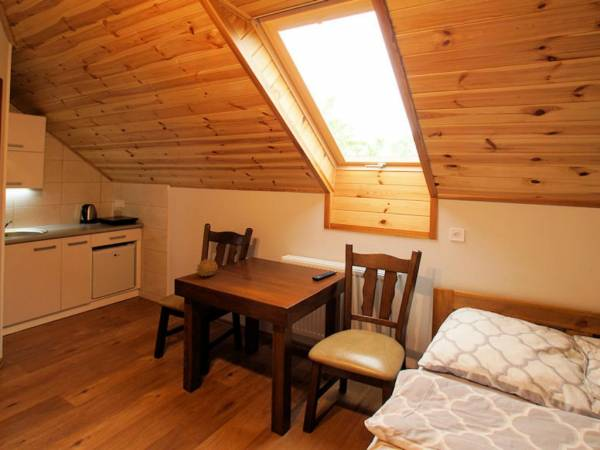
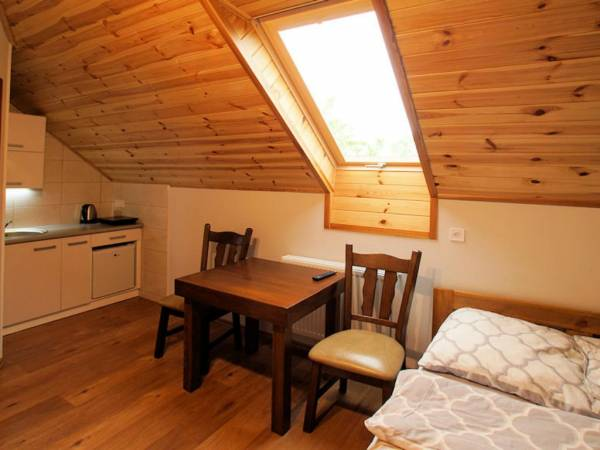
- fruit (207, 267)
